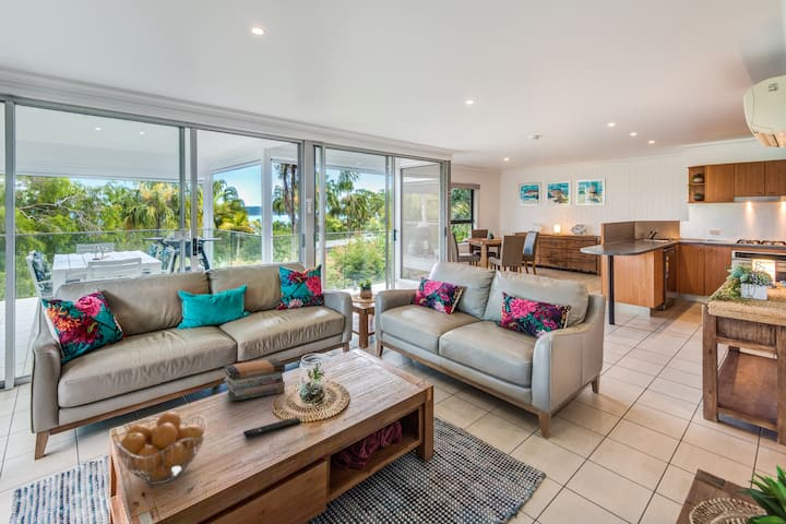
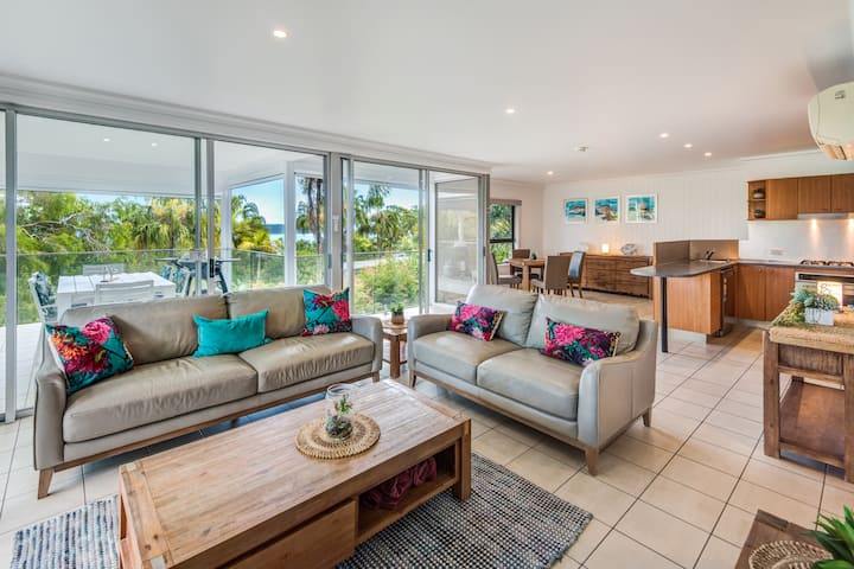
- remote control (273, 427)
- book stack (254, 378)
- fruit basket (164, 445)
